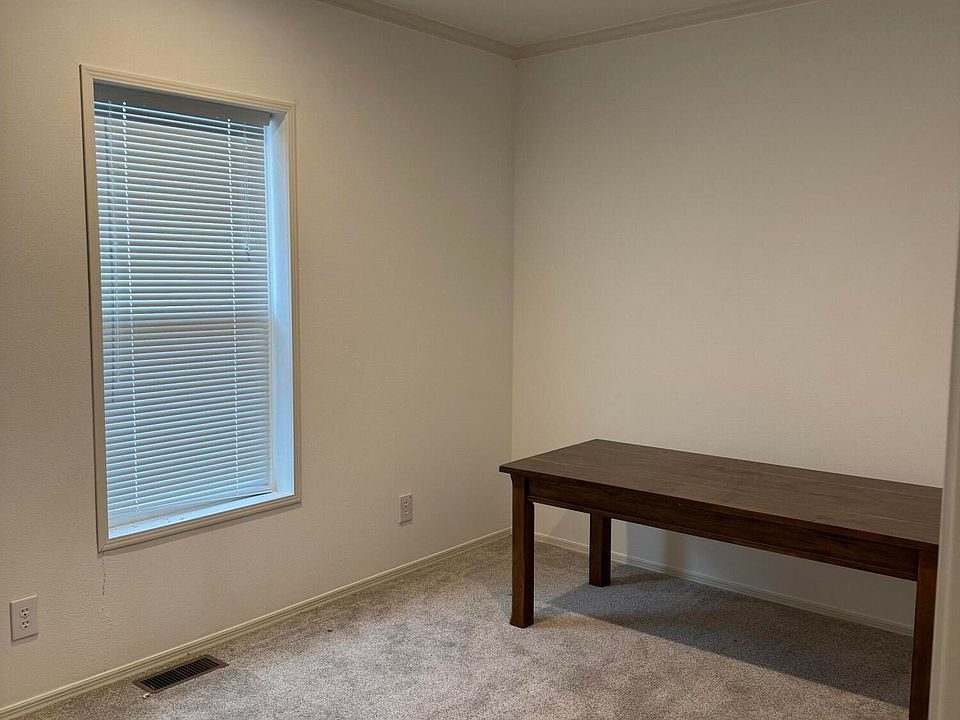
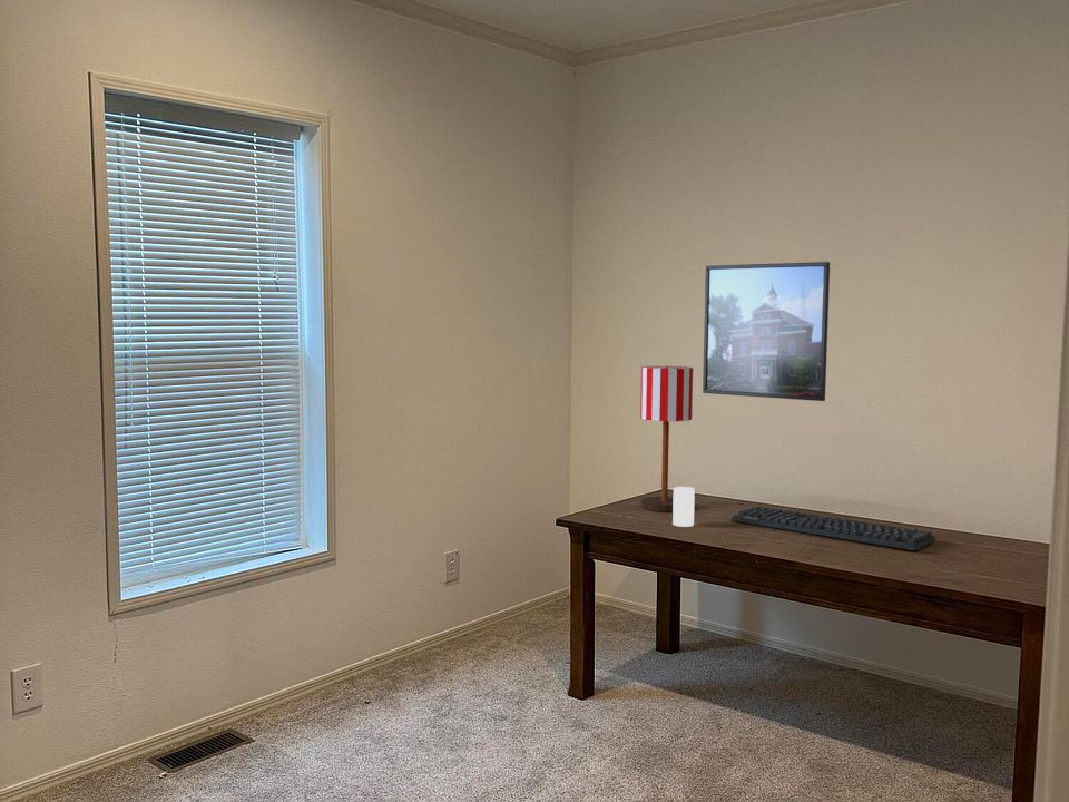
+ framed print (763, 331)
+ keyboard (828, 526)
+ cup (683, 506)
+ table lamp (665, 437)
